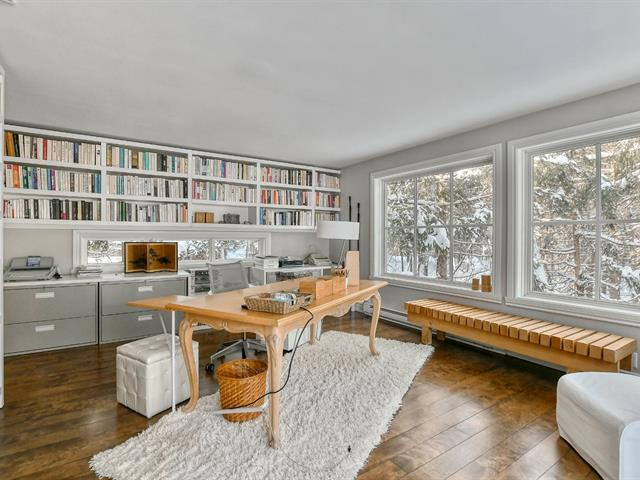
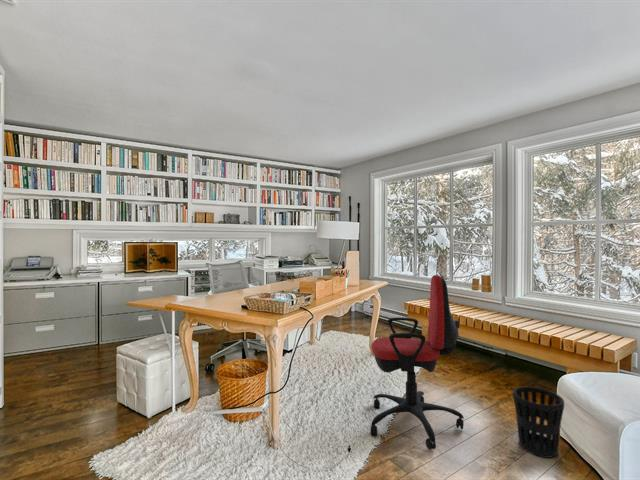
+ wastebasket (536, 421)
+ office chair (416, 349)
